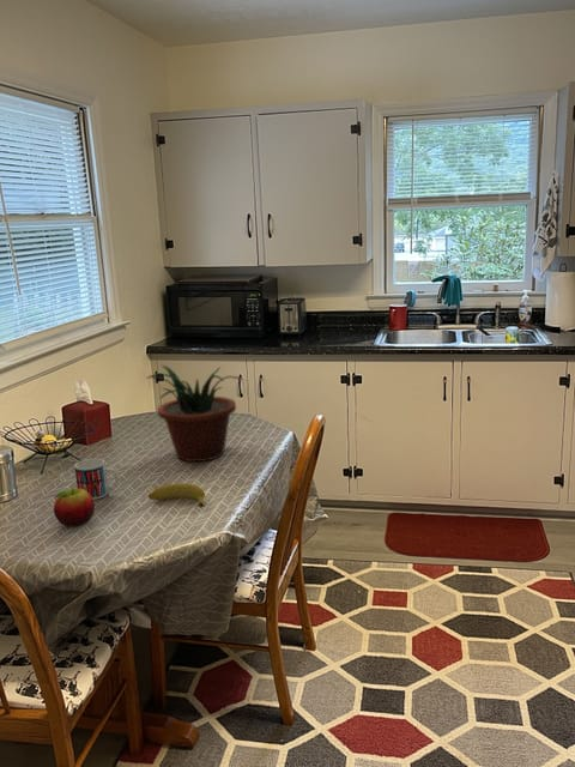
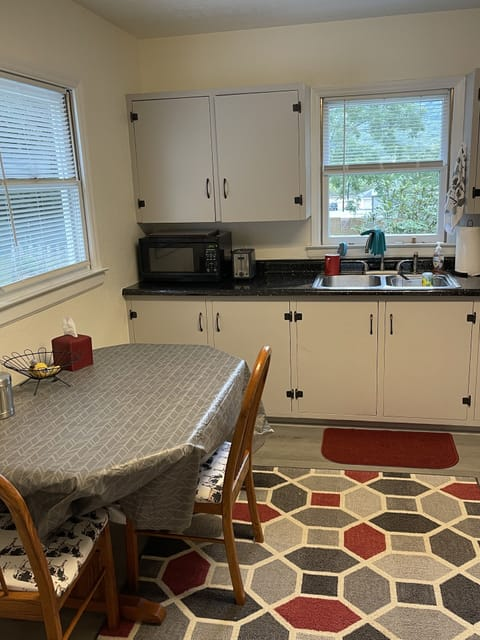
- fruit (73, 506)
- potted plant (193, 413)
- mug (96, 478)
- banana (177, 494)
